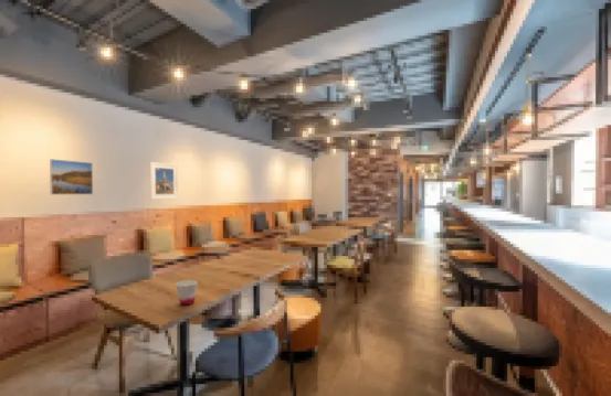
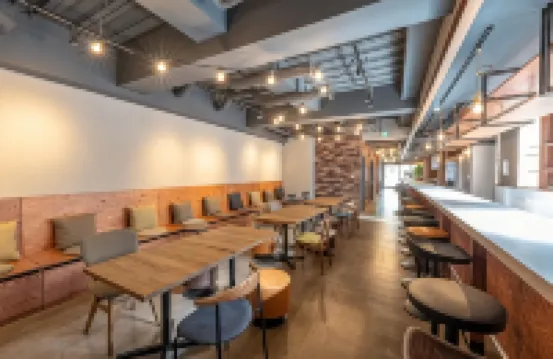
- cup (187, 292)
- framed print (72, 178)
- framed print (164, 181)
